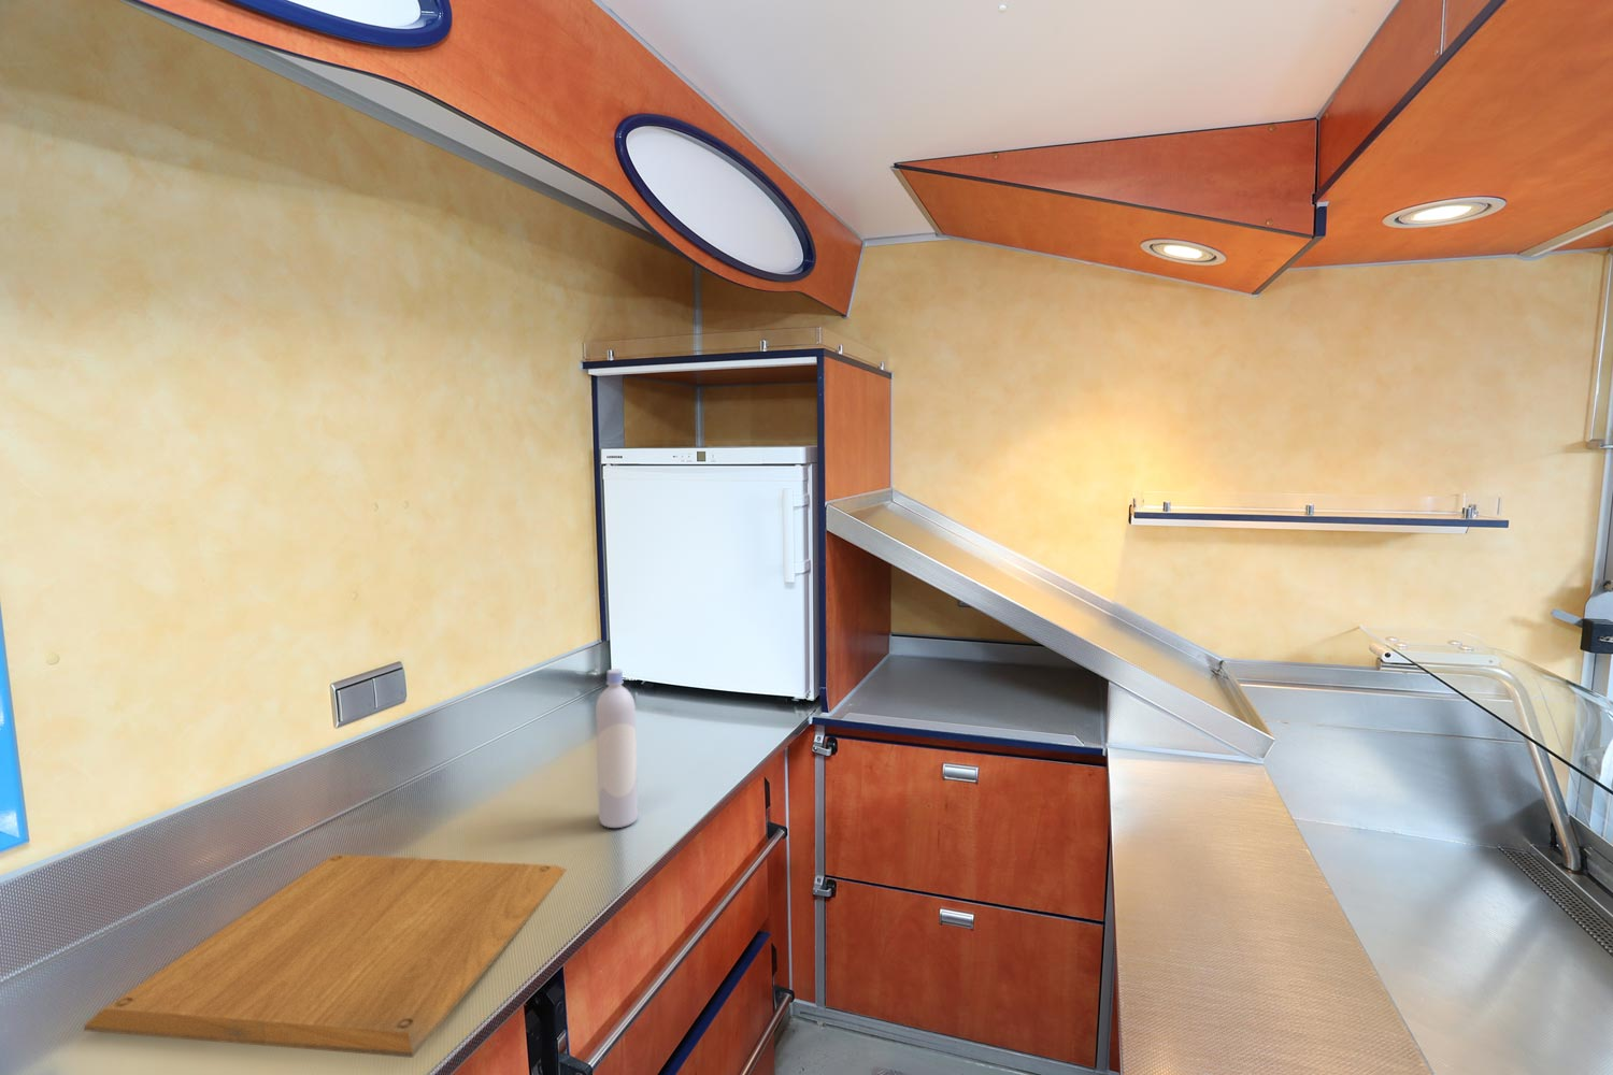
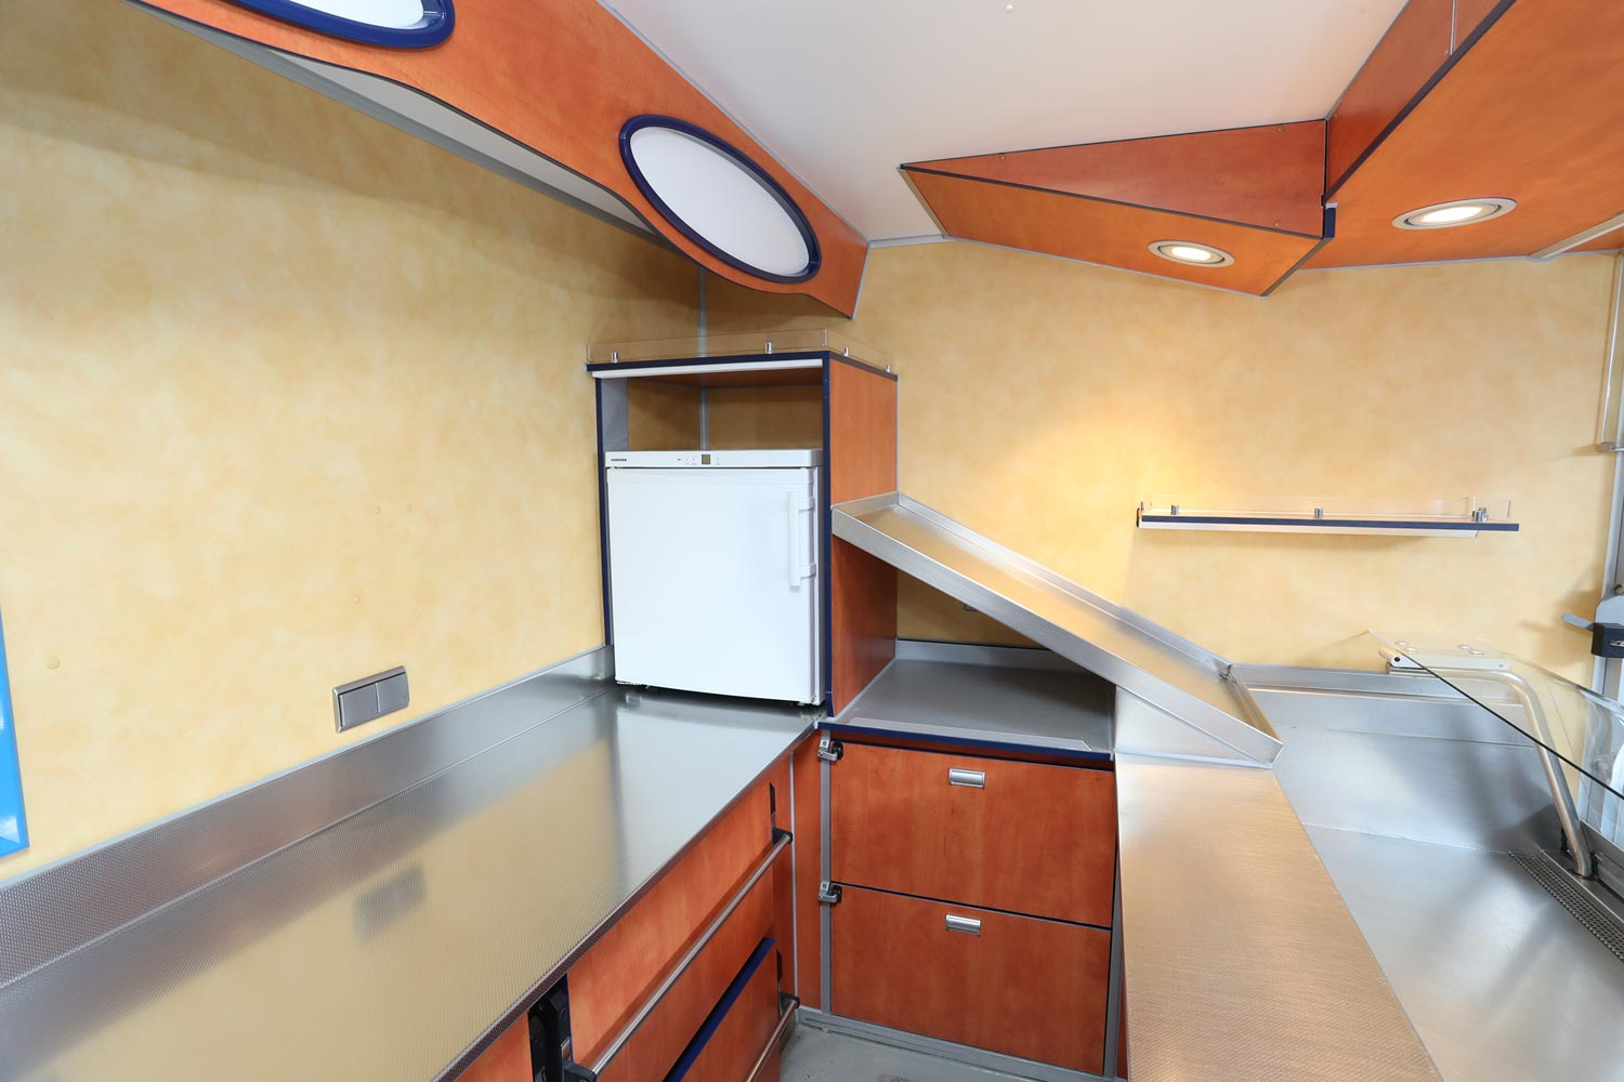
- chopping board (364, 932)
- bottle (616, 745)
